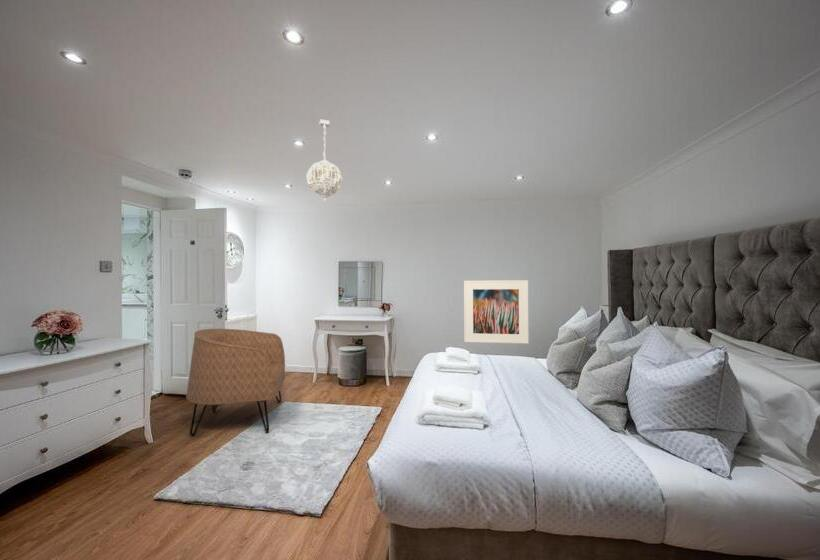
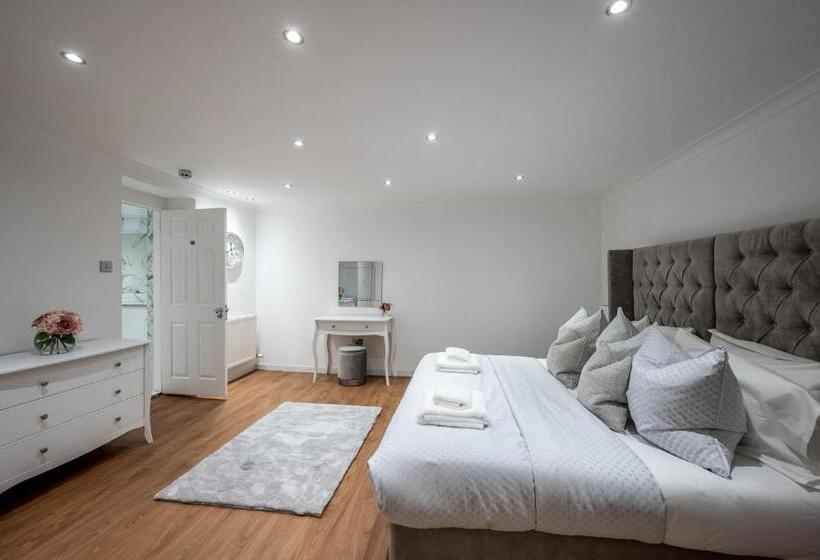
- armchair (237, 374)
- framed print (495, 311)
- pendant light (324, 161)
